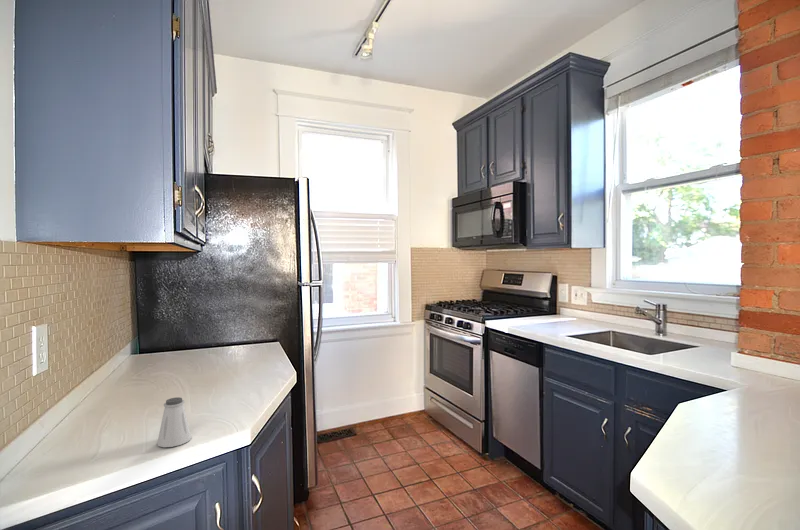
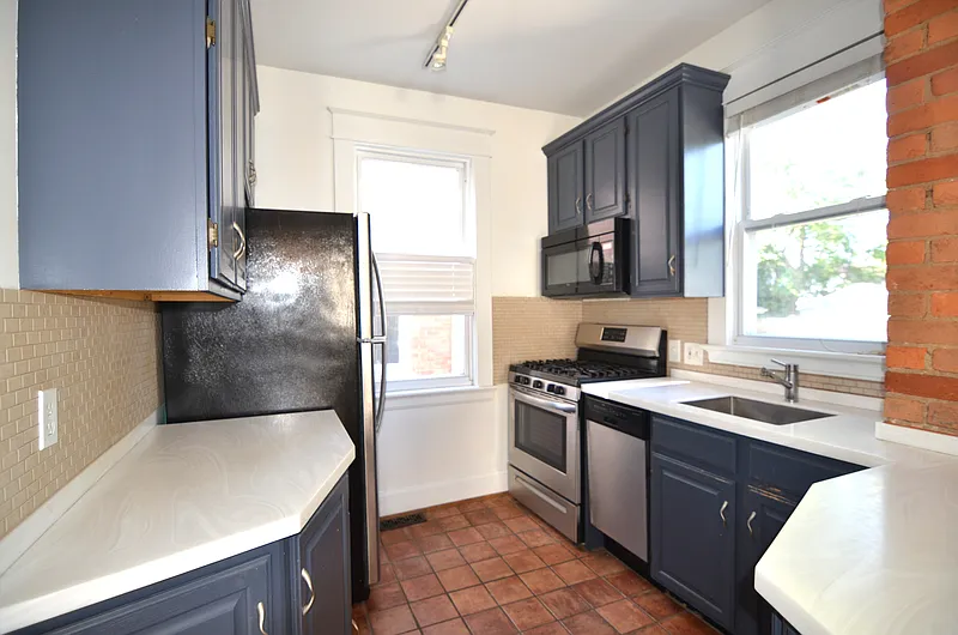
- saltshaker (174, 420)
